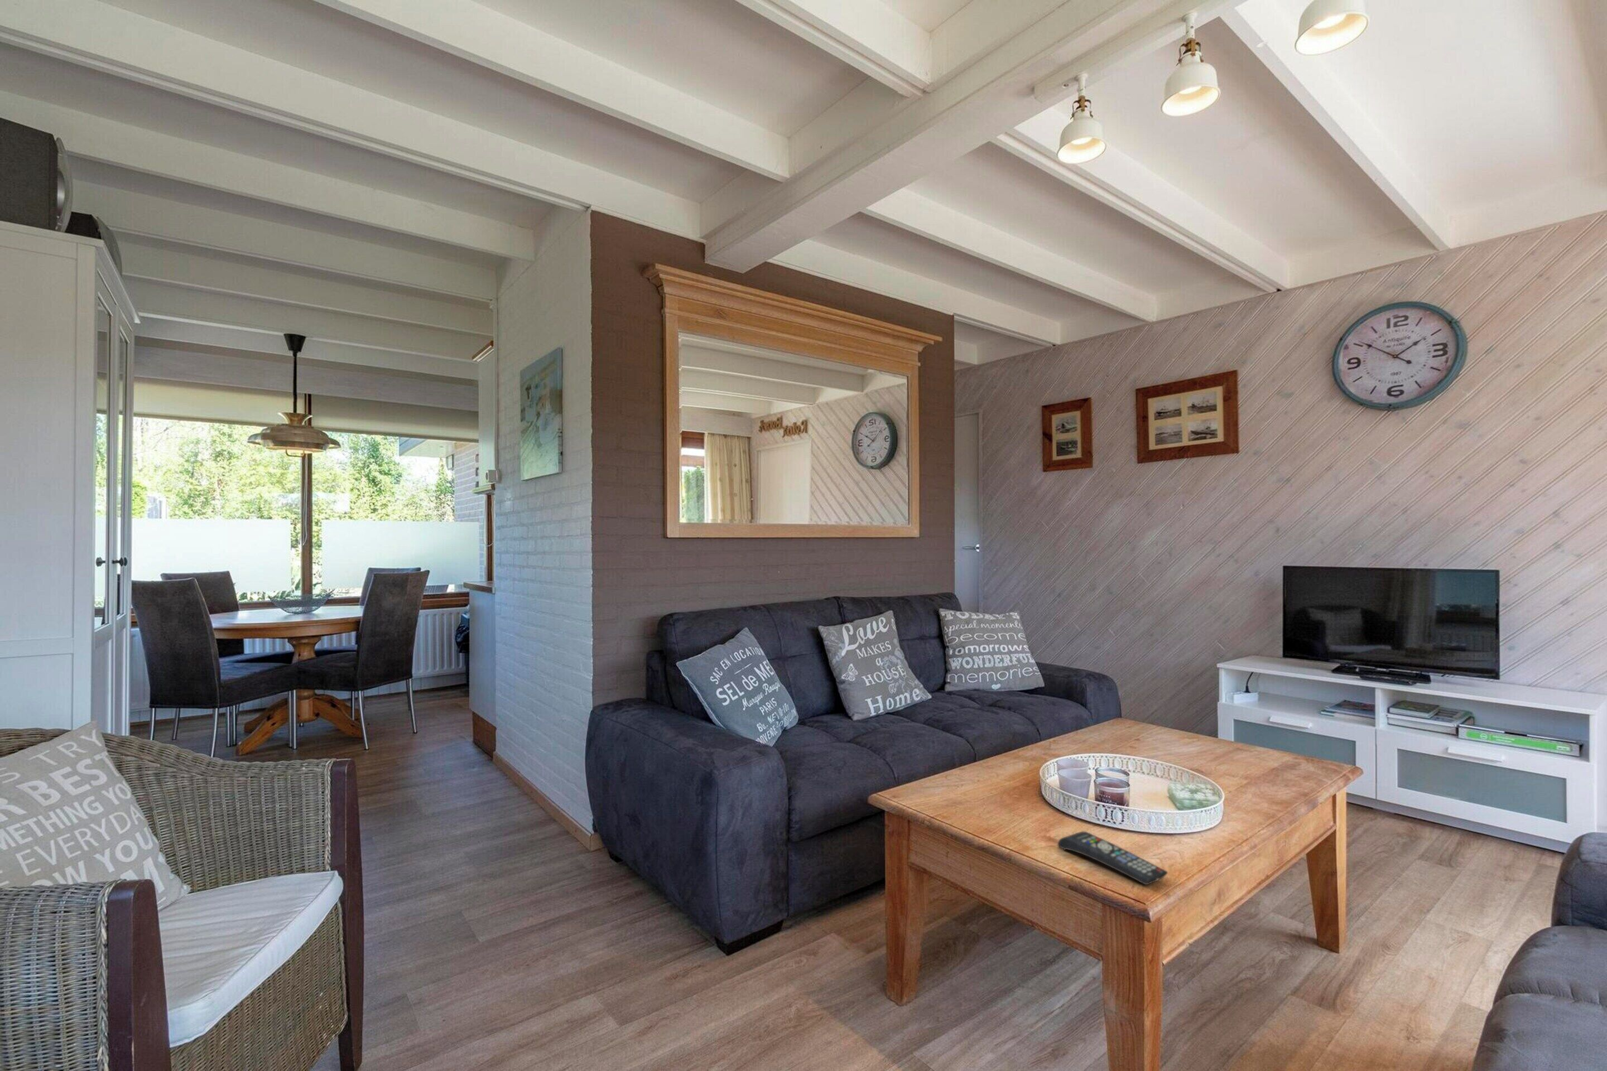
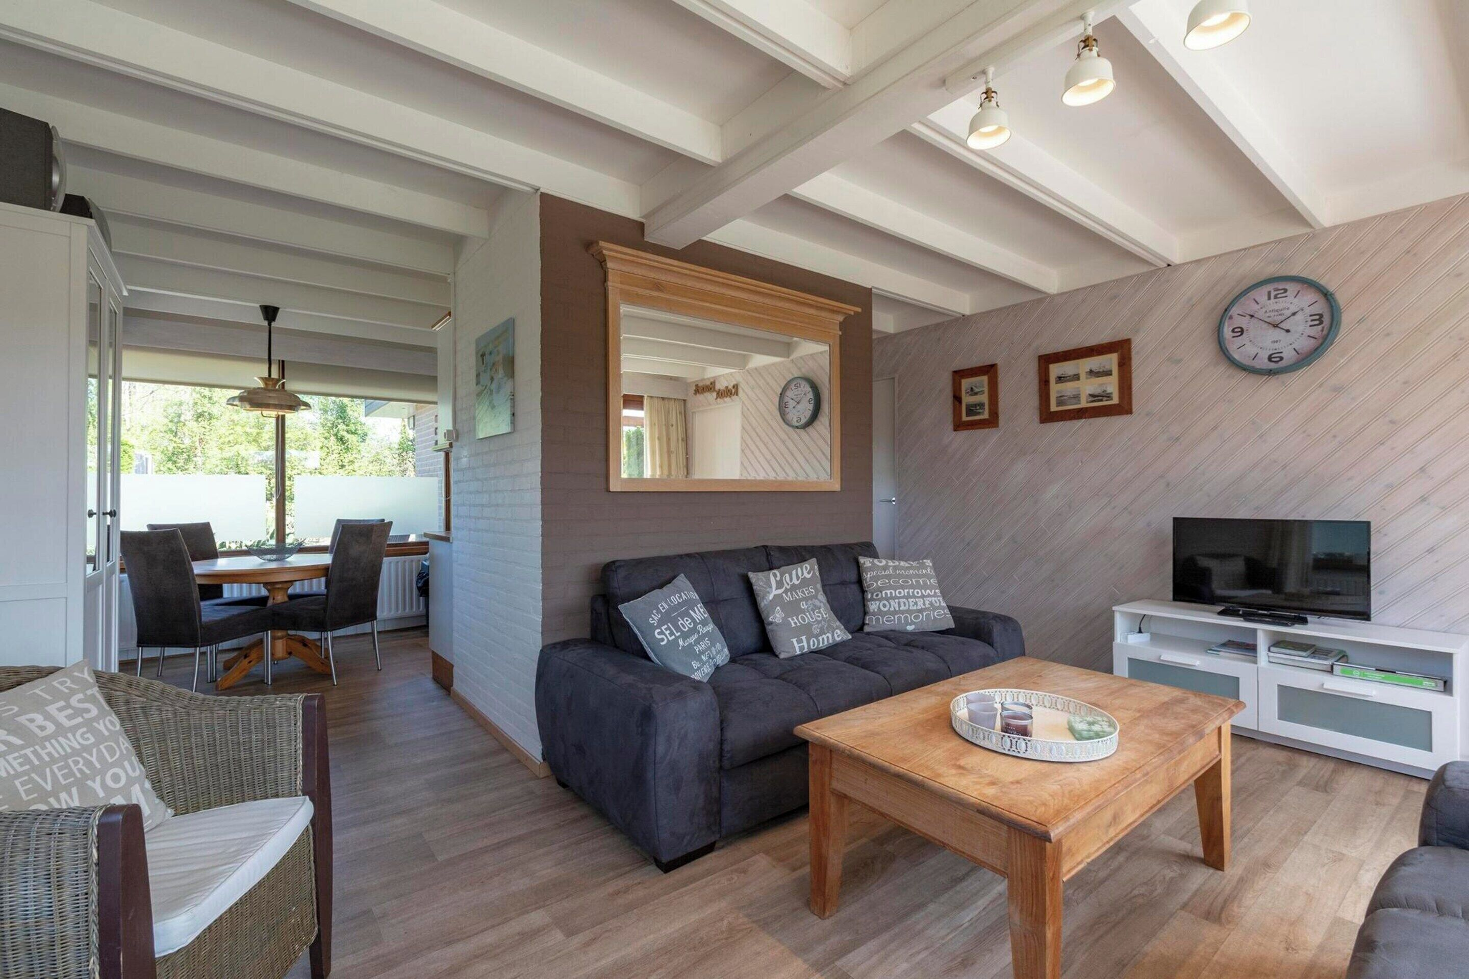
- remote control (1110, 856)
